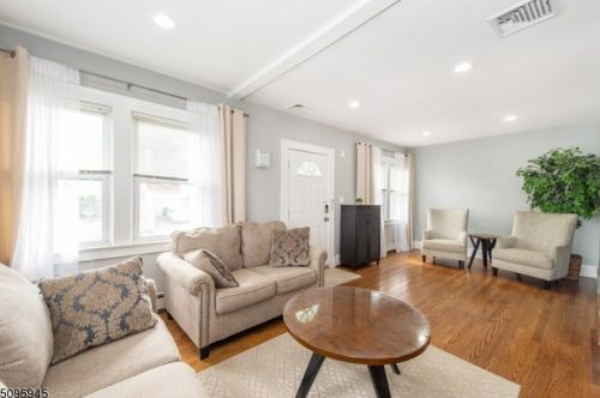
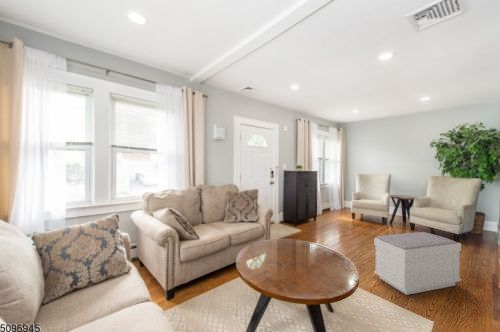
+ bench (415, 259)
